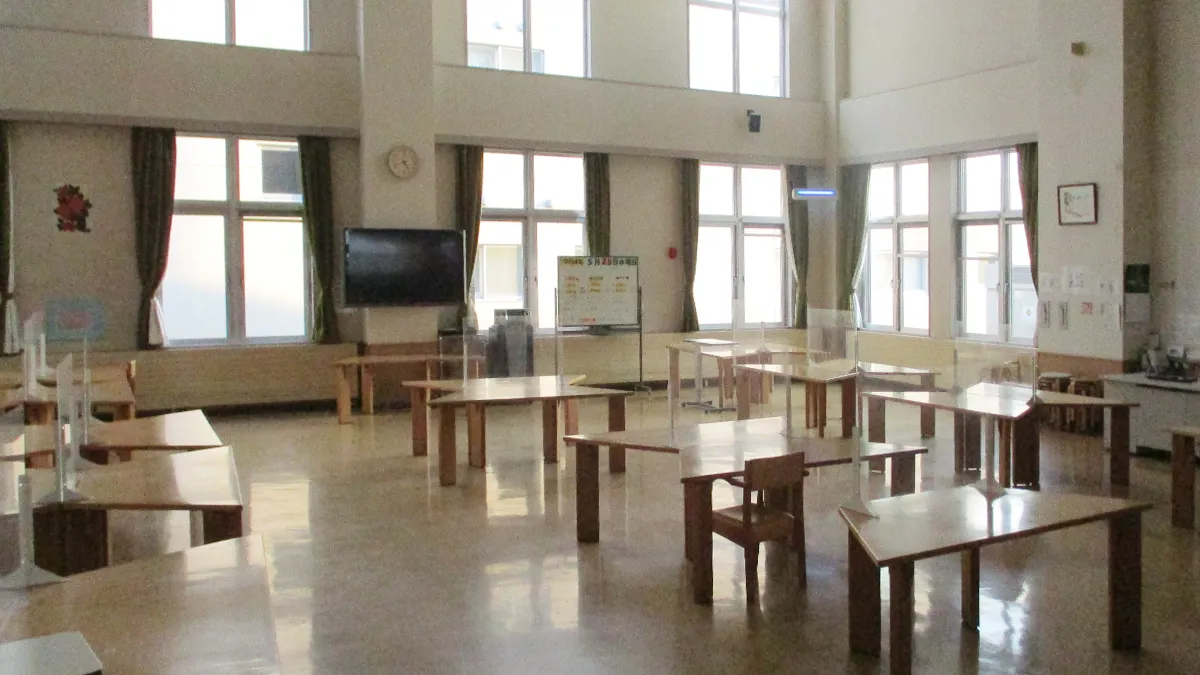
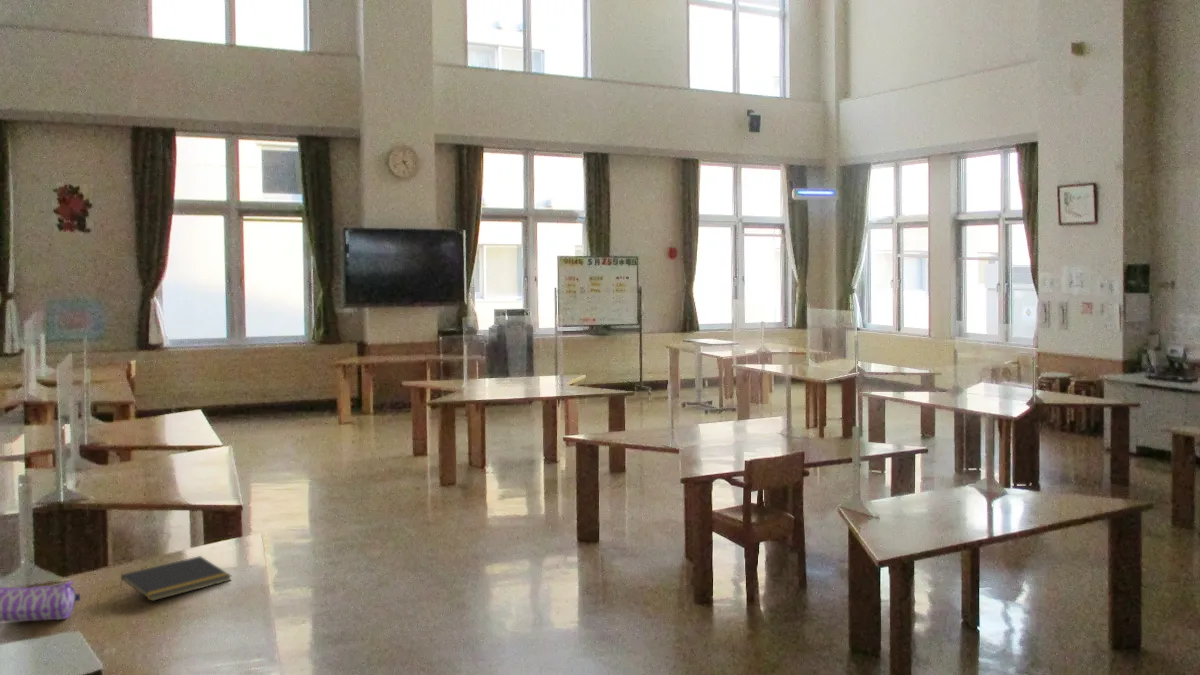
+ notepad (177, 577)
+ pencil case (26, 601)
